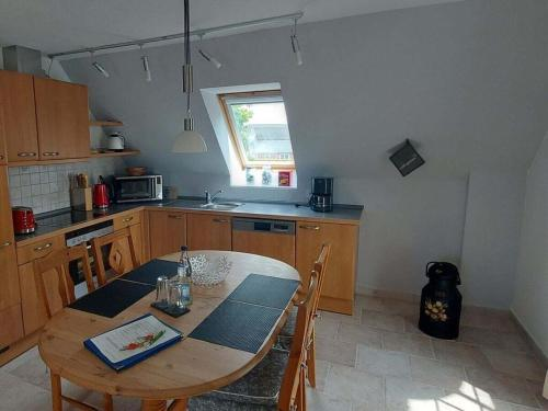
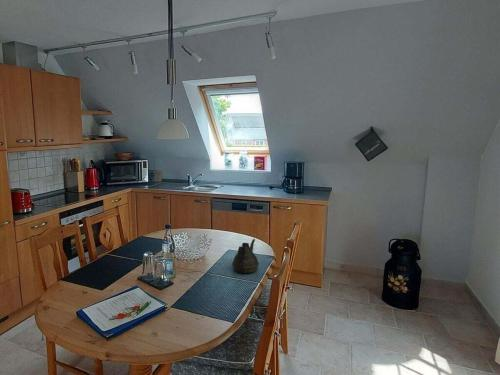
+ teapot (247, 254)
